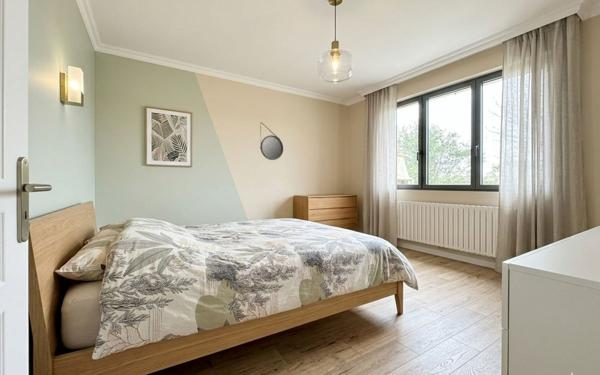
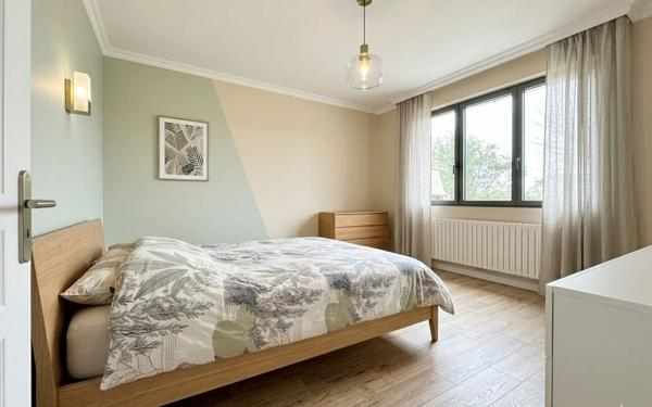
- home mirror (271, 141)
